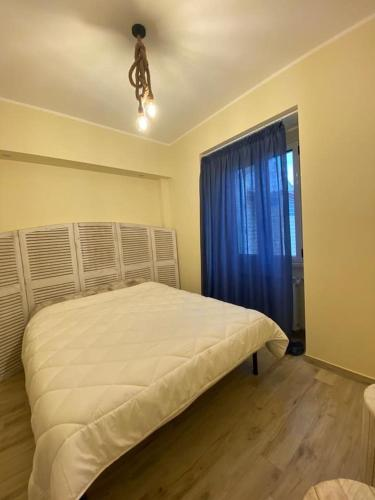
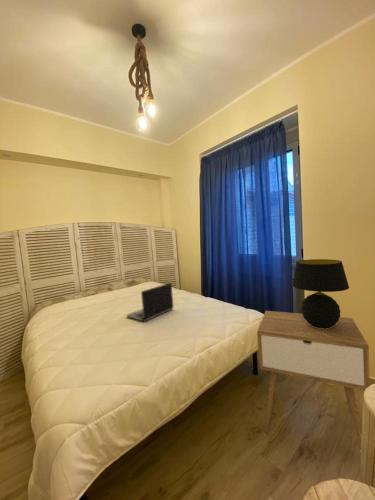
+ table lamp (319, 293)
+ laptop computer (149, 299)
+ nightstand (308, 373)
